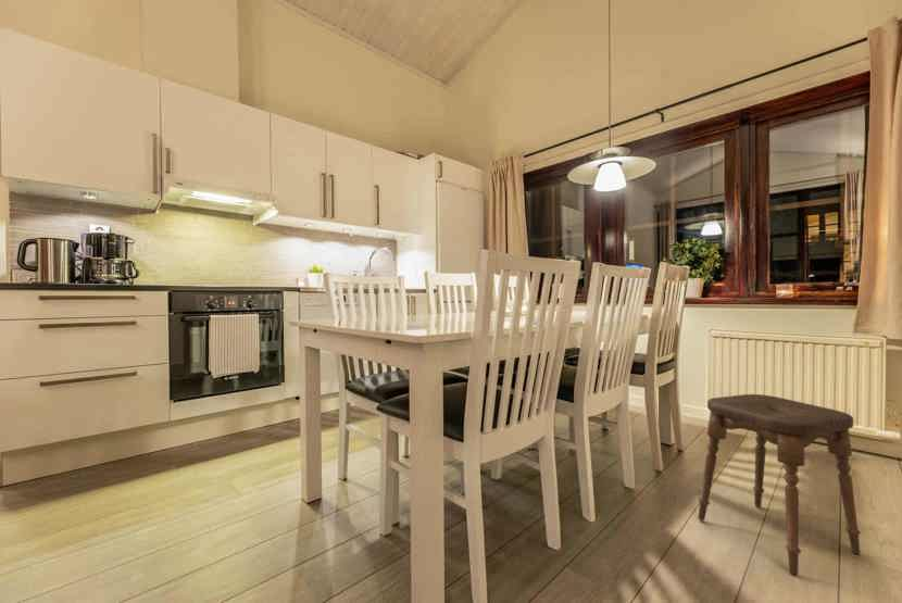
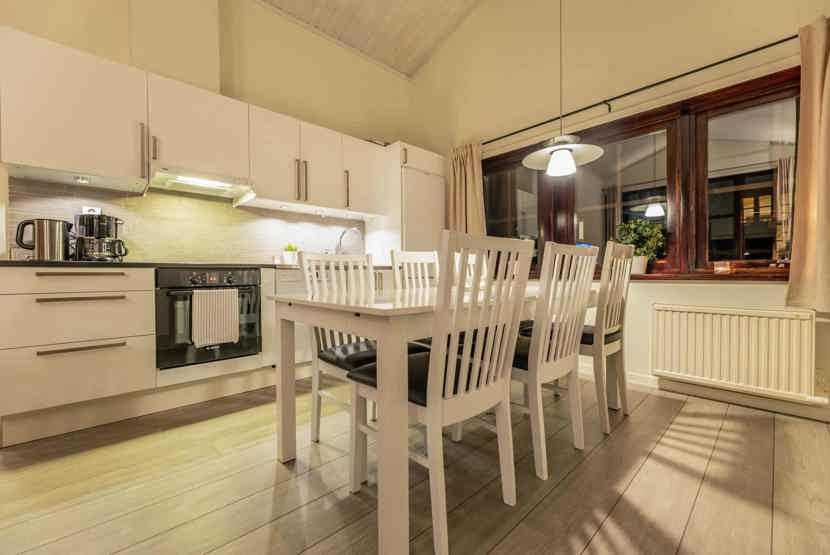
- stool (763, 470)
